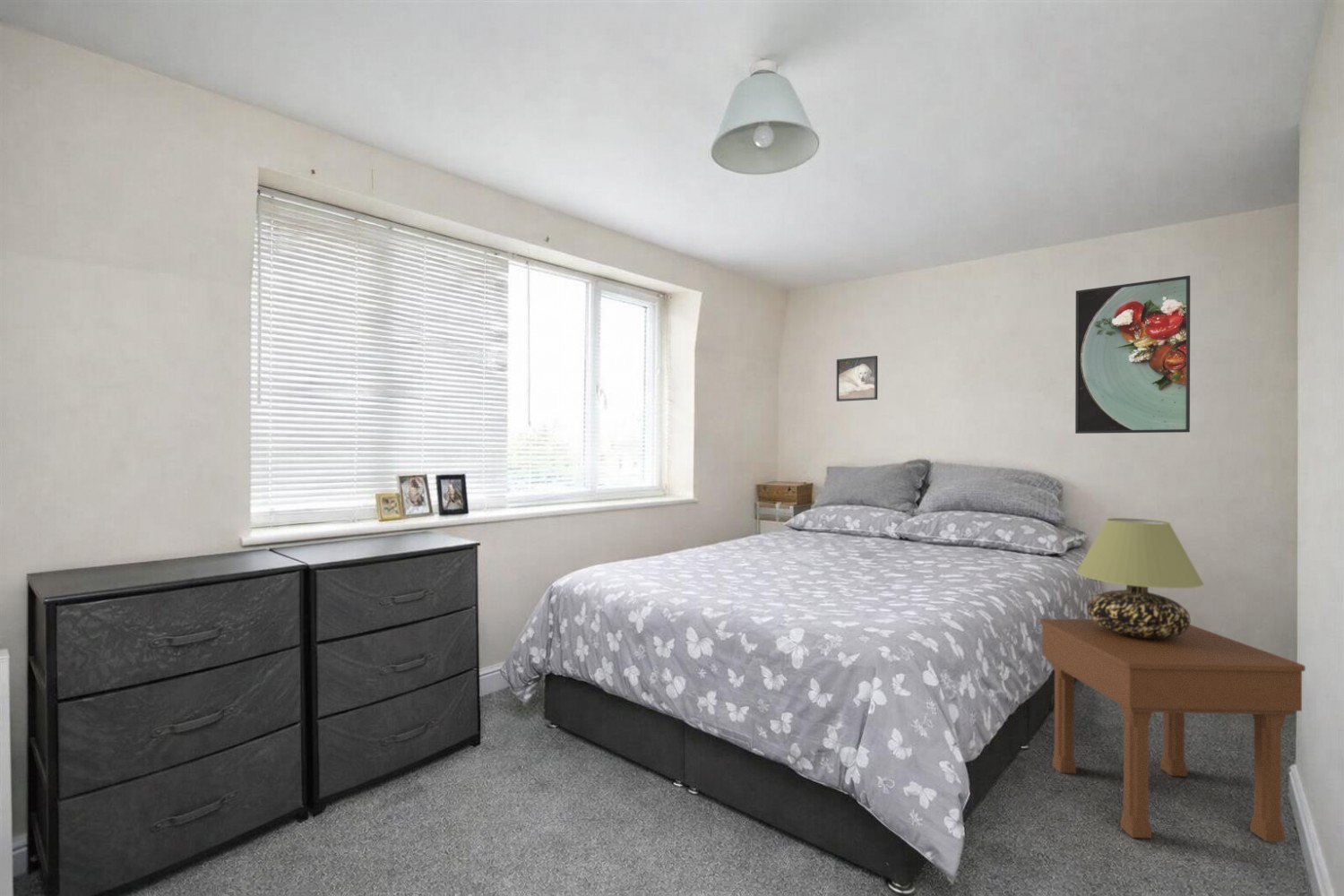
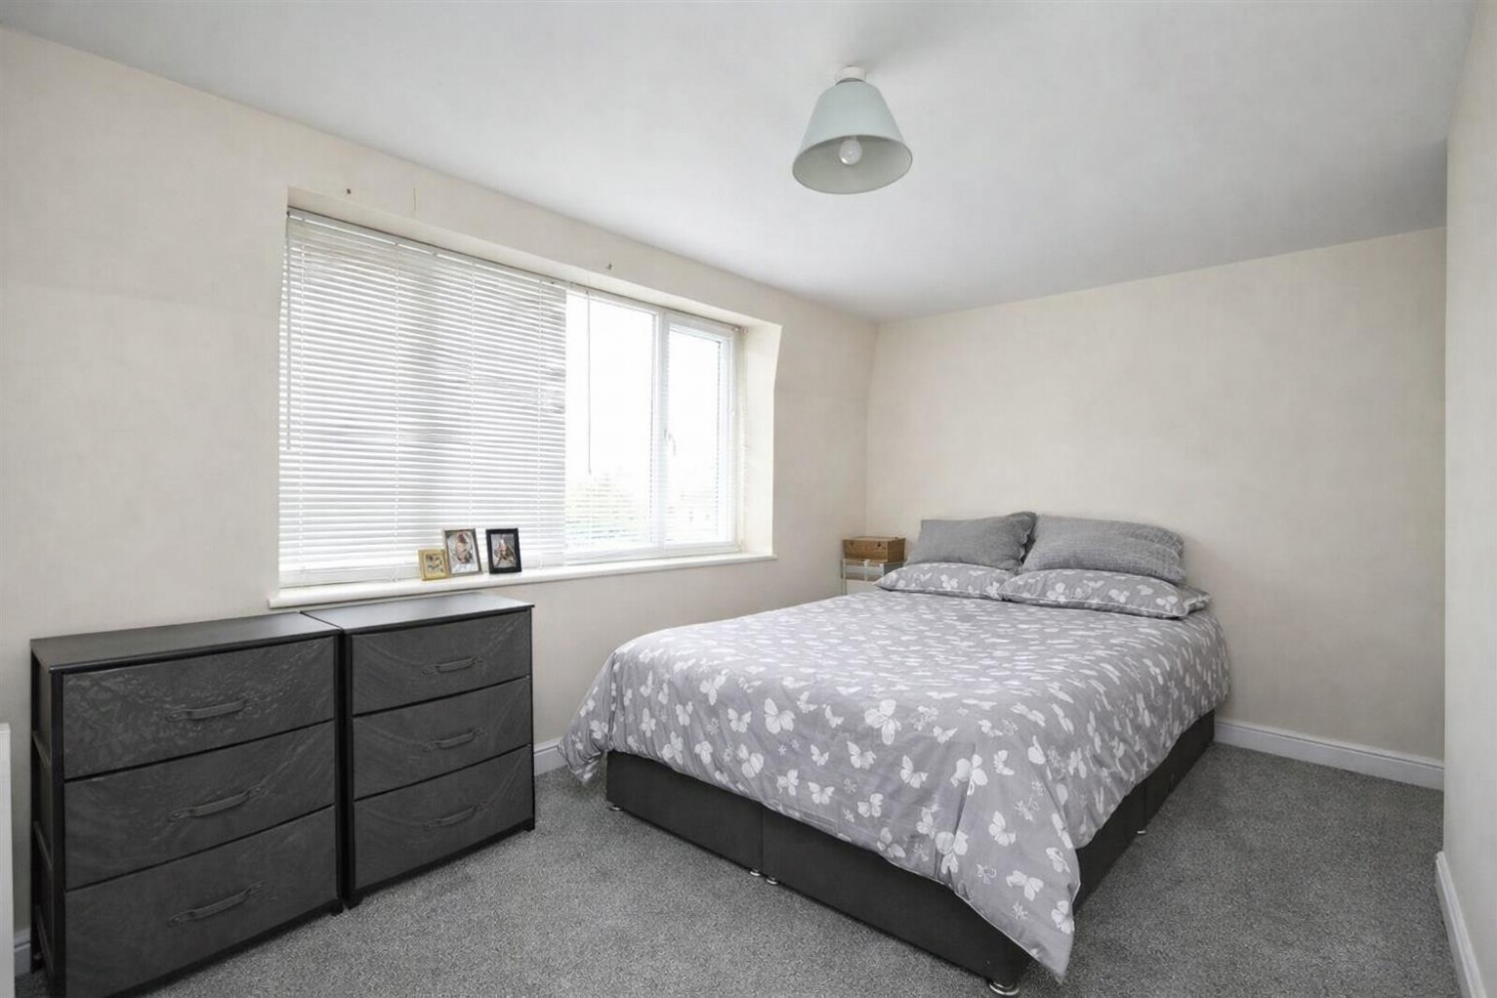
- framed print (1130, 358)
- nightstand (1150, 717)
- table lamp (1137, 576)
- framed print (857, 379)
